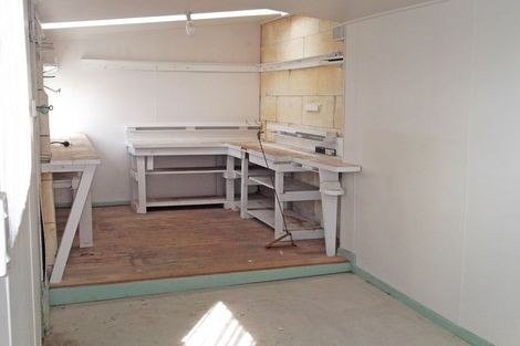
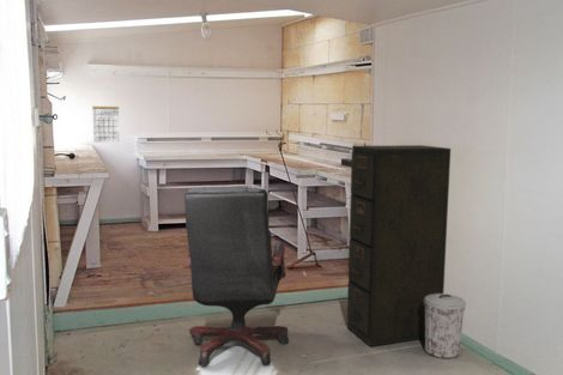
+ filing cabinet (394, 241)
+ trash can (443, 322)
+ calendar (105, 120)
+ office chair (234, 265)
